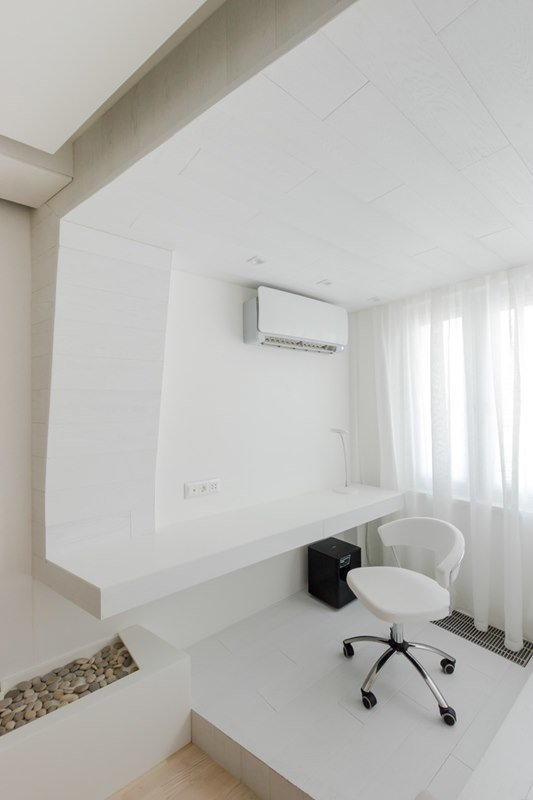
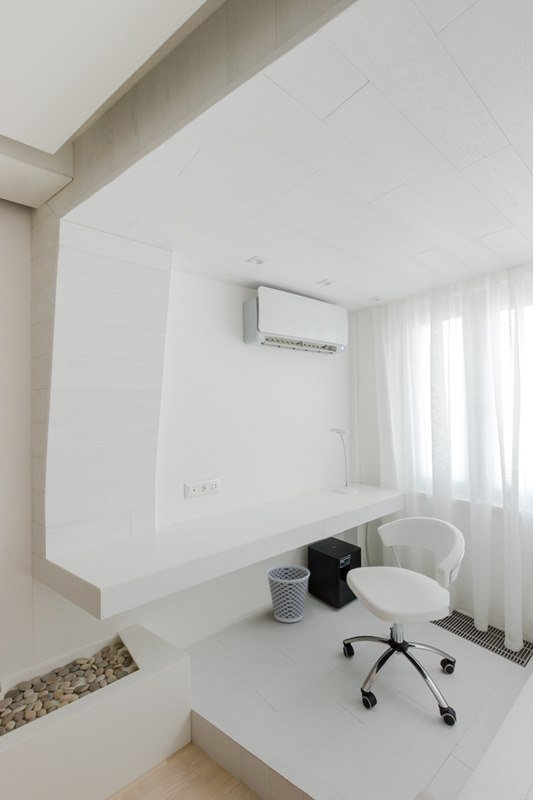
+ wastebasket (288, 593)
